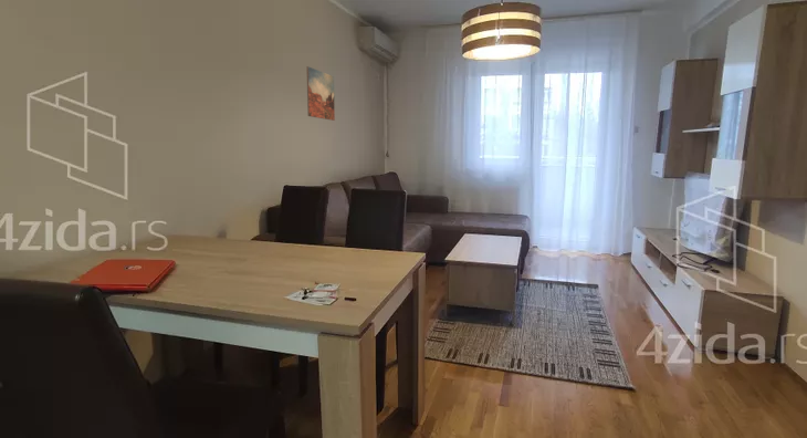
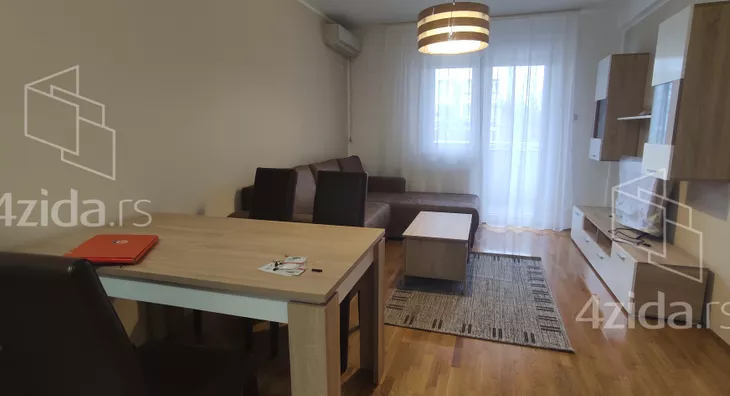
- wall art (321, 95)
